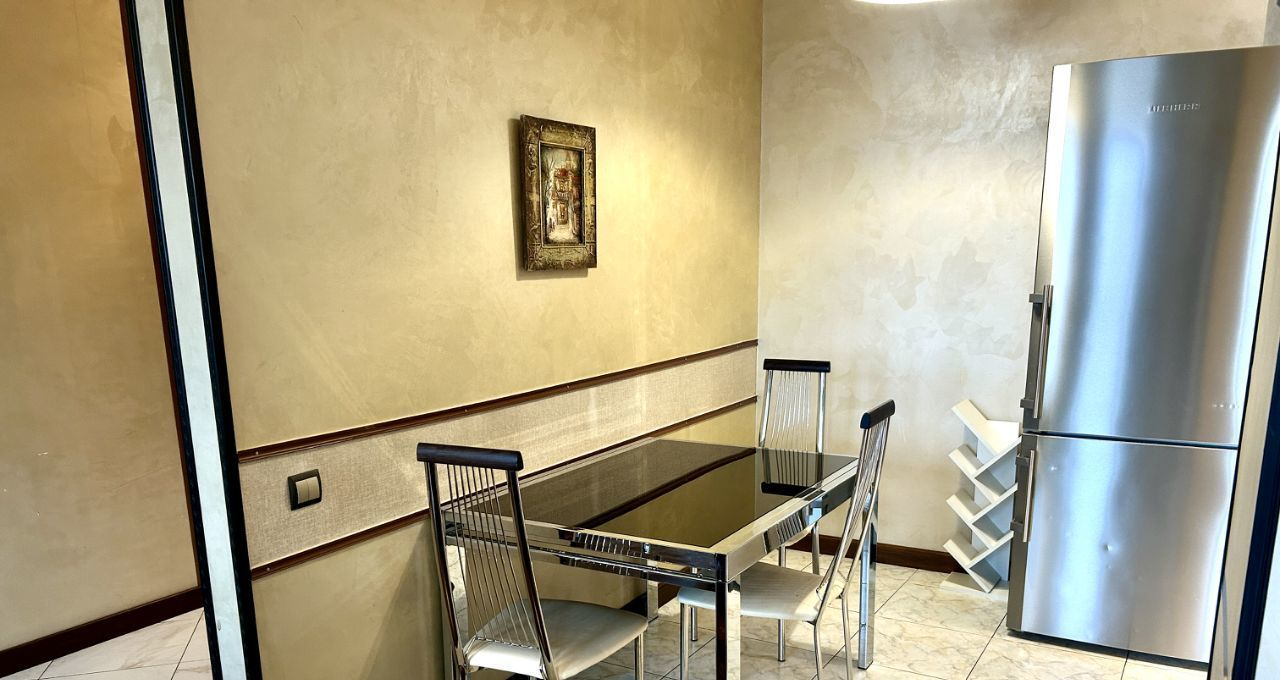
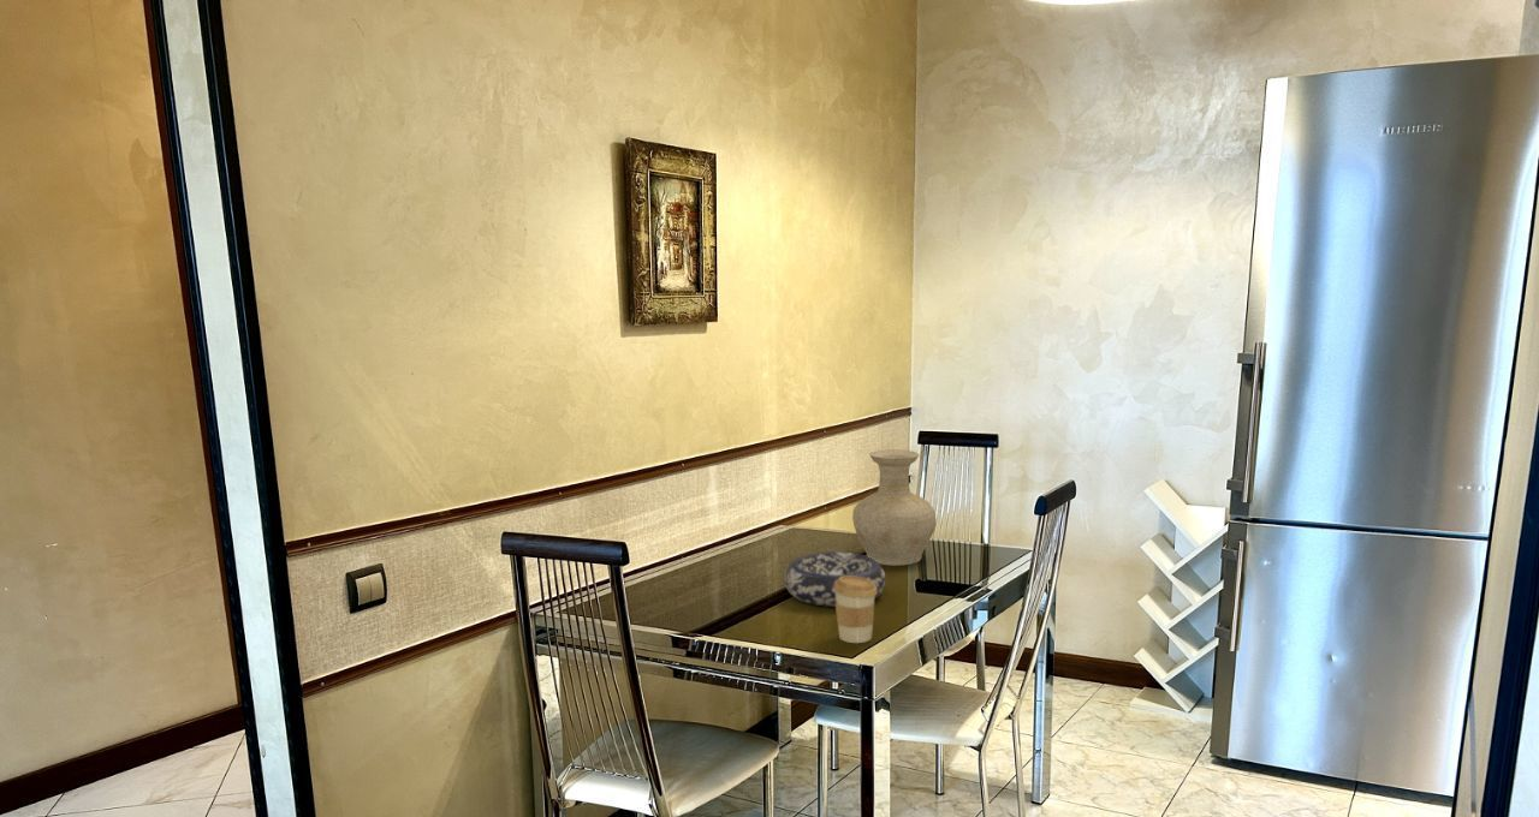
+ coffee cup (855, 608)
+ vase (893, 506)
+ decorative bowl (834, 578)
